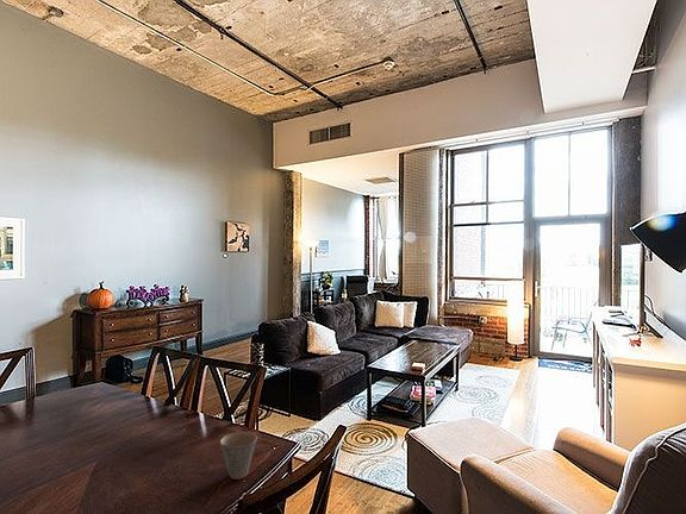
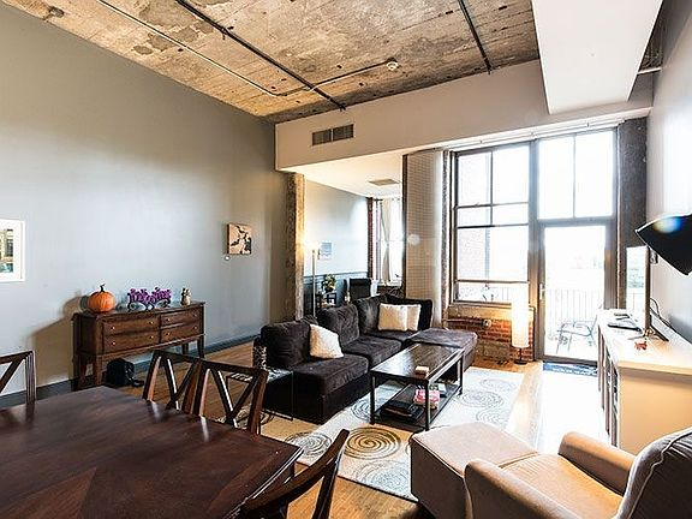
- cup (238, 456)
